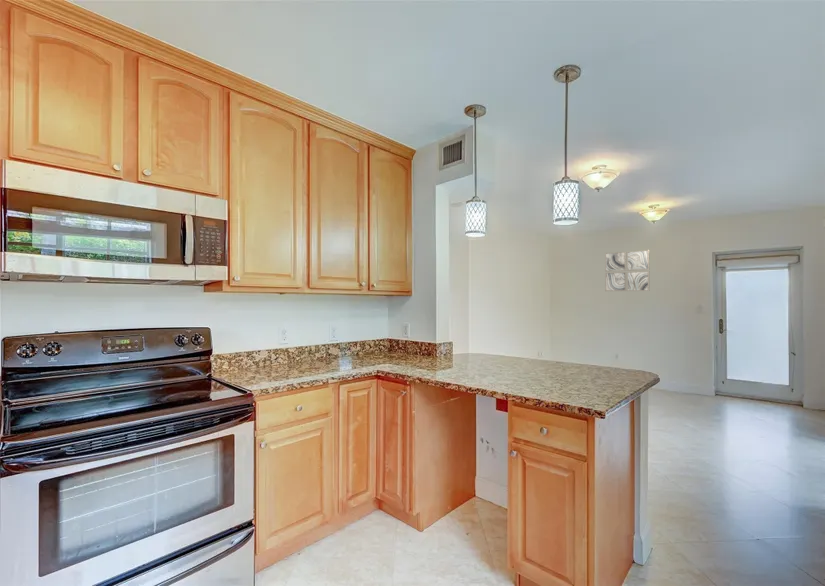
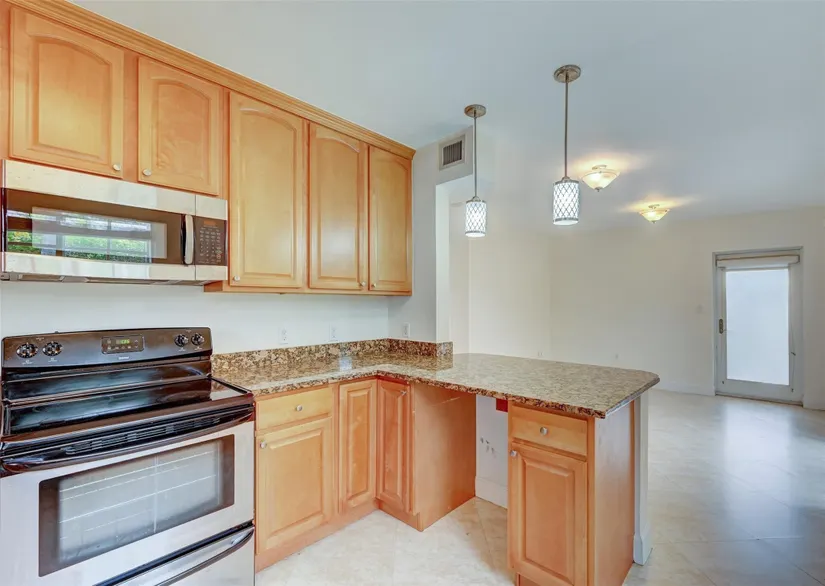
- wall art (627, 270)
